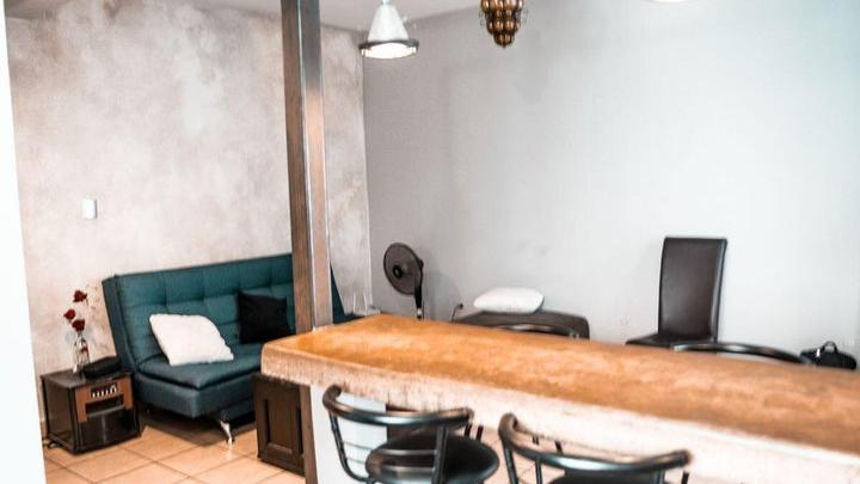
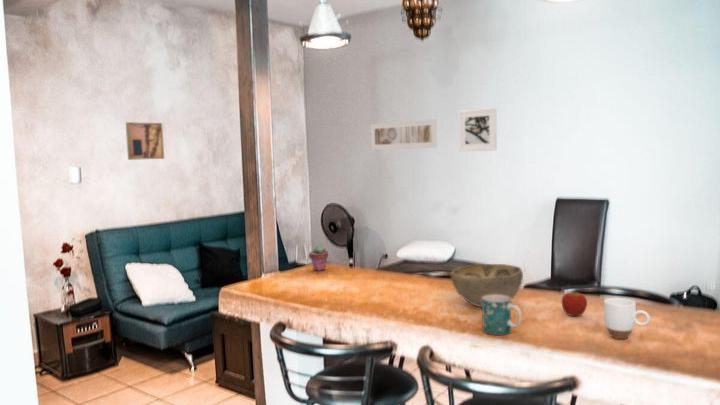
+ mug (626, 320)
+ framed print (477, 130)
+ decorative bowl (486, 286)
+ mug (502, 315)
+ wall art (145, 141)
+ potted succulent (318, 257)
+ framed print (402, 135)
+ apple (574, 303)
